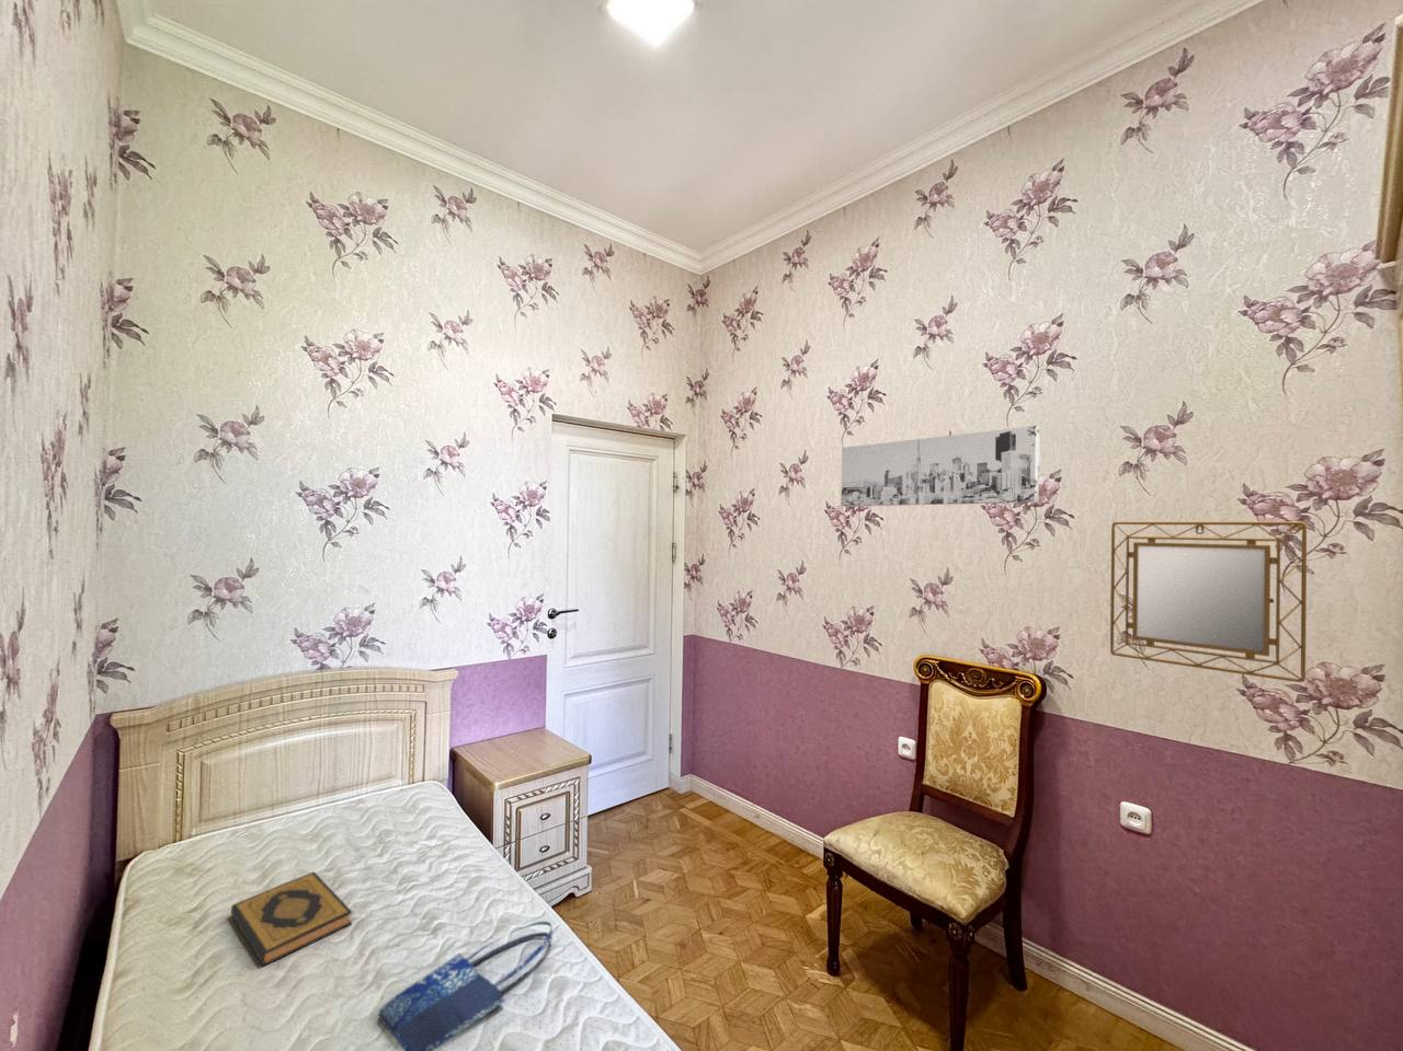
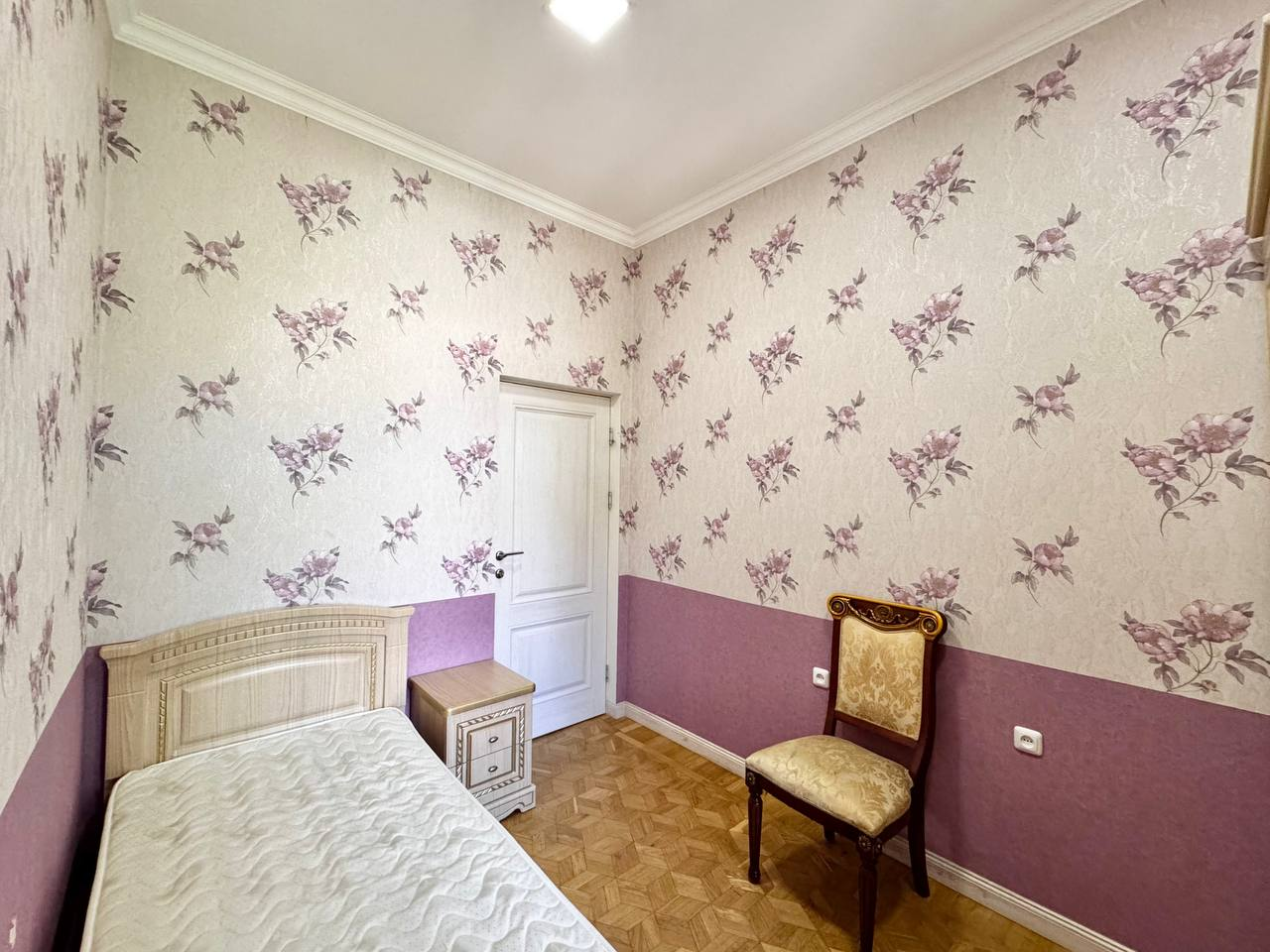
- shopping bag (479, 975)
- wall art (927, 470)
- home mirror (1198, 594)
- hardback book (291, 914)
